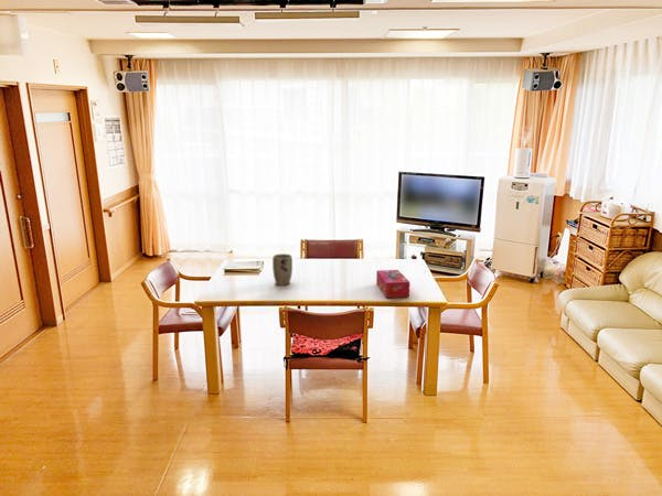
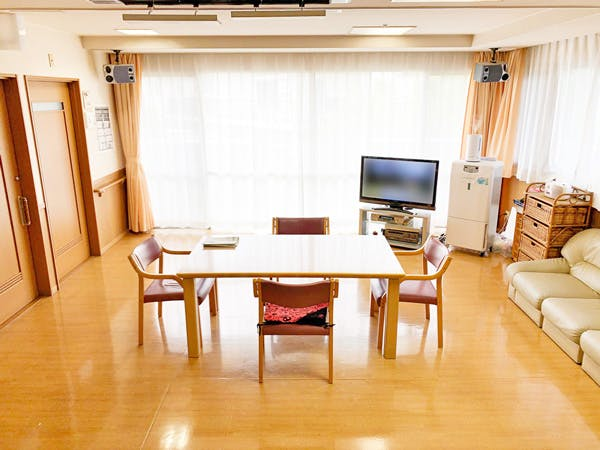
- plant pot (282, 269)
- tissue box (392, 282)
